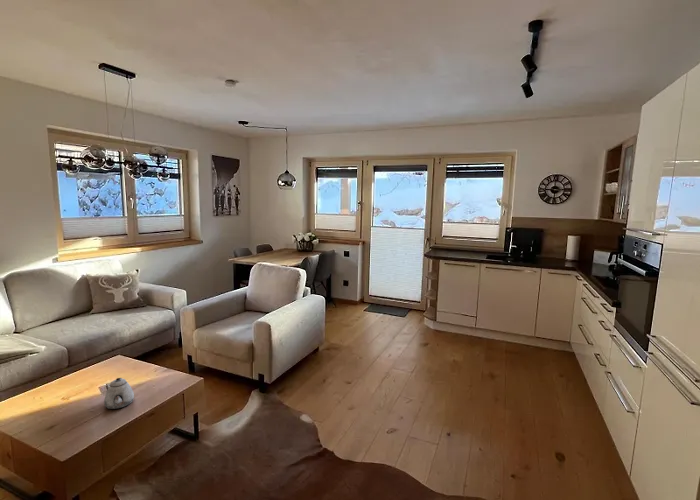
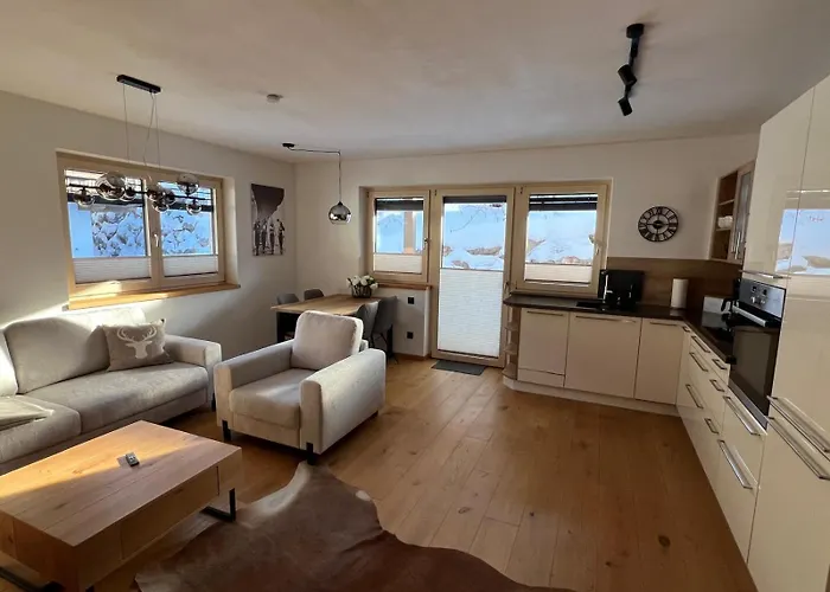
- teapot (118, 392)
